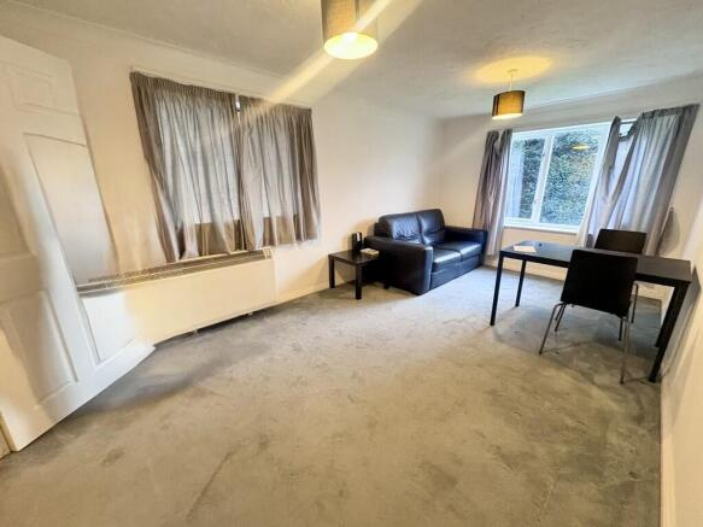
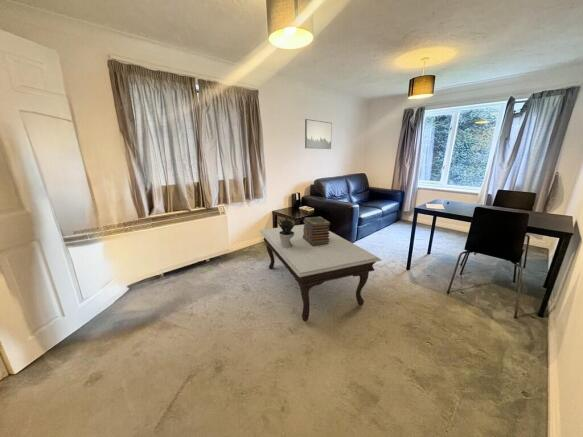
+ coffee table (309, 263)
+ wall art (319, 135)
+ potted plant (286, 230)
+ book stack (316, 230)
